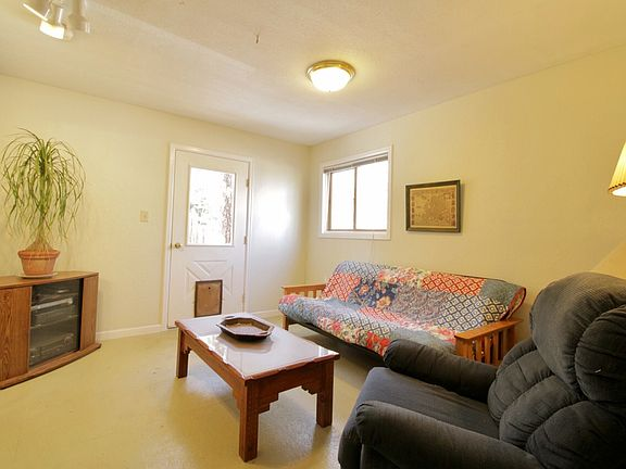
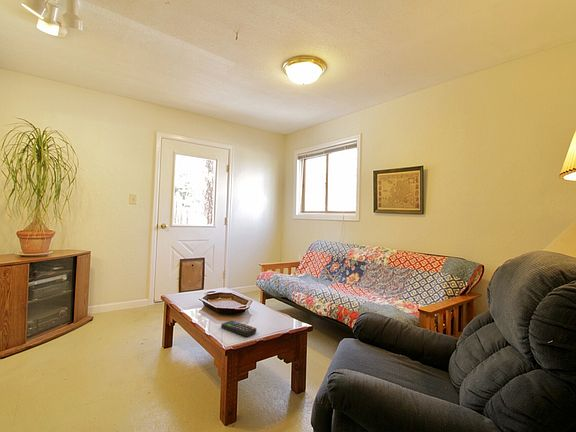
+ remote control (238, 327)
